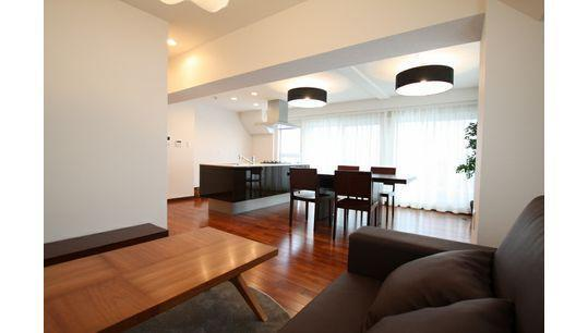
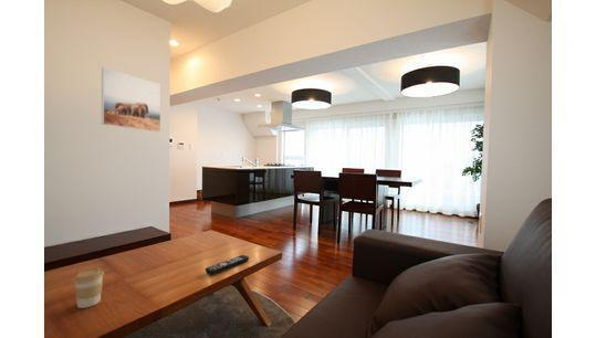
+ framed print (134, 102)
+ coffee cup (88, 286)
+ remote control (228, 264)
